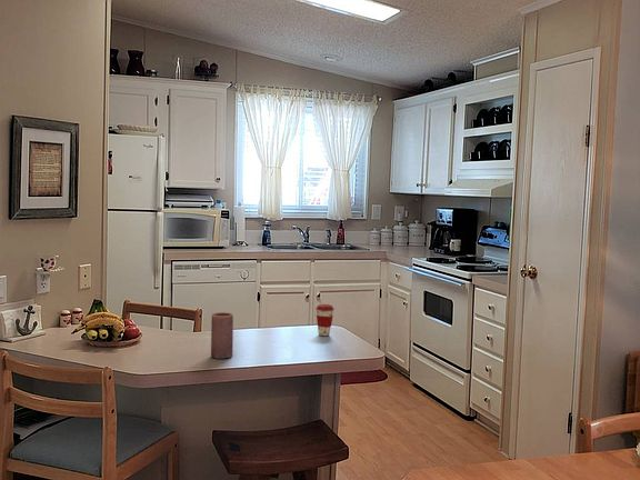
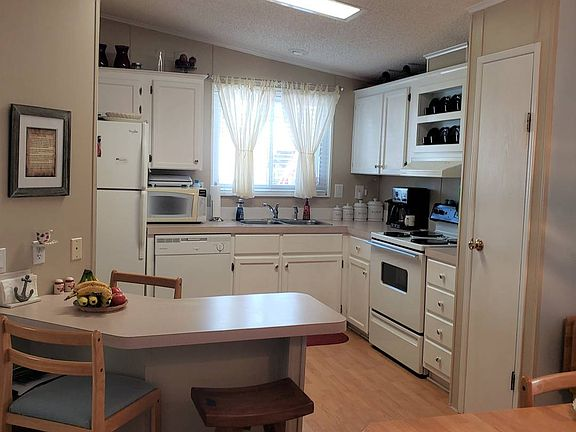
- coffee cup (324, 320)
- candle (222, 334)
